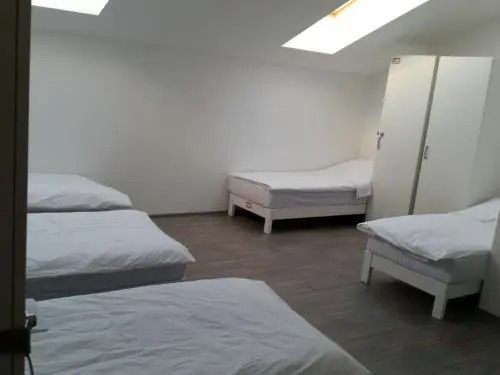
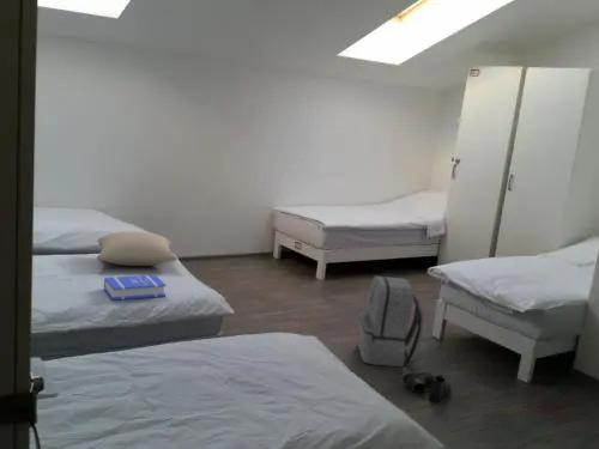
+ boots (425, 378)
+ book (134, 286)
+ pillow (137, 249)
+ backpack (391, 317)
